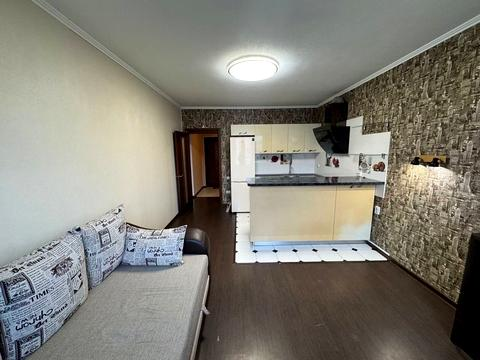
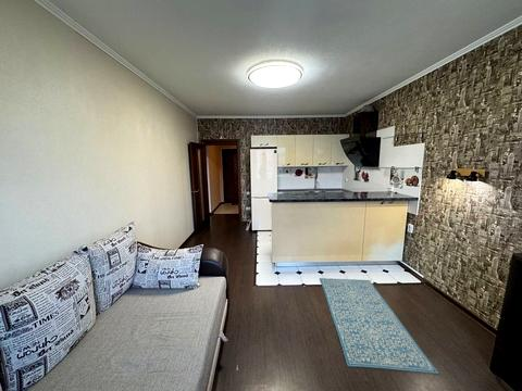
+ rug (361, 312)
